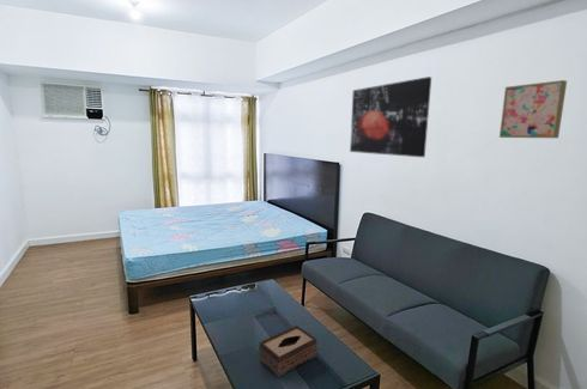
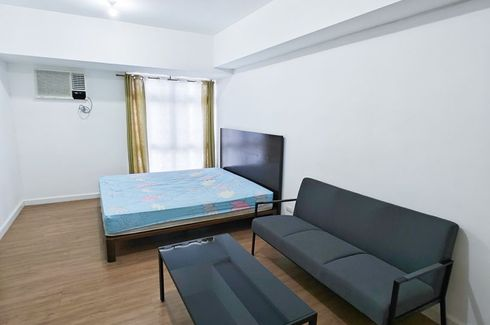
- wall art (385, 120)
- tissue box (288, 348)
- wall art (529, 111)
